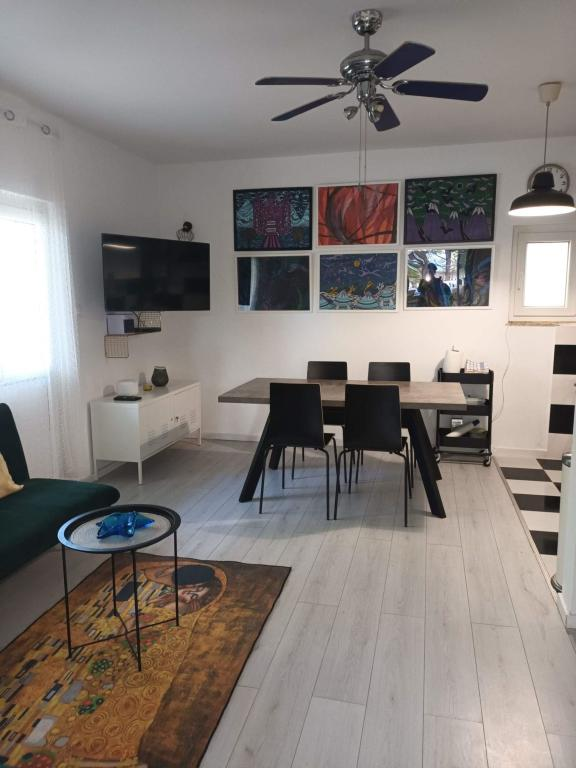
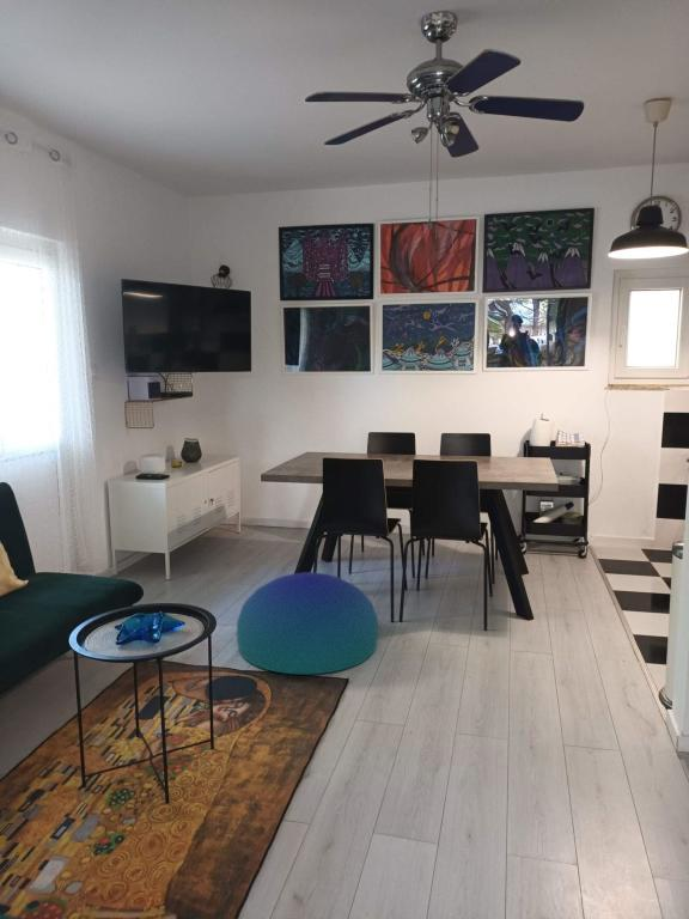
+ pouf (307, 610)
